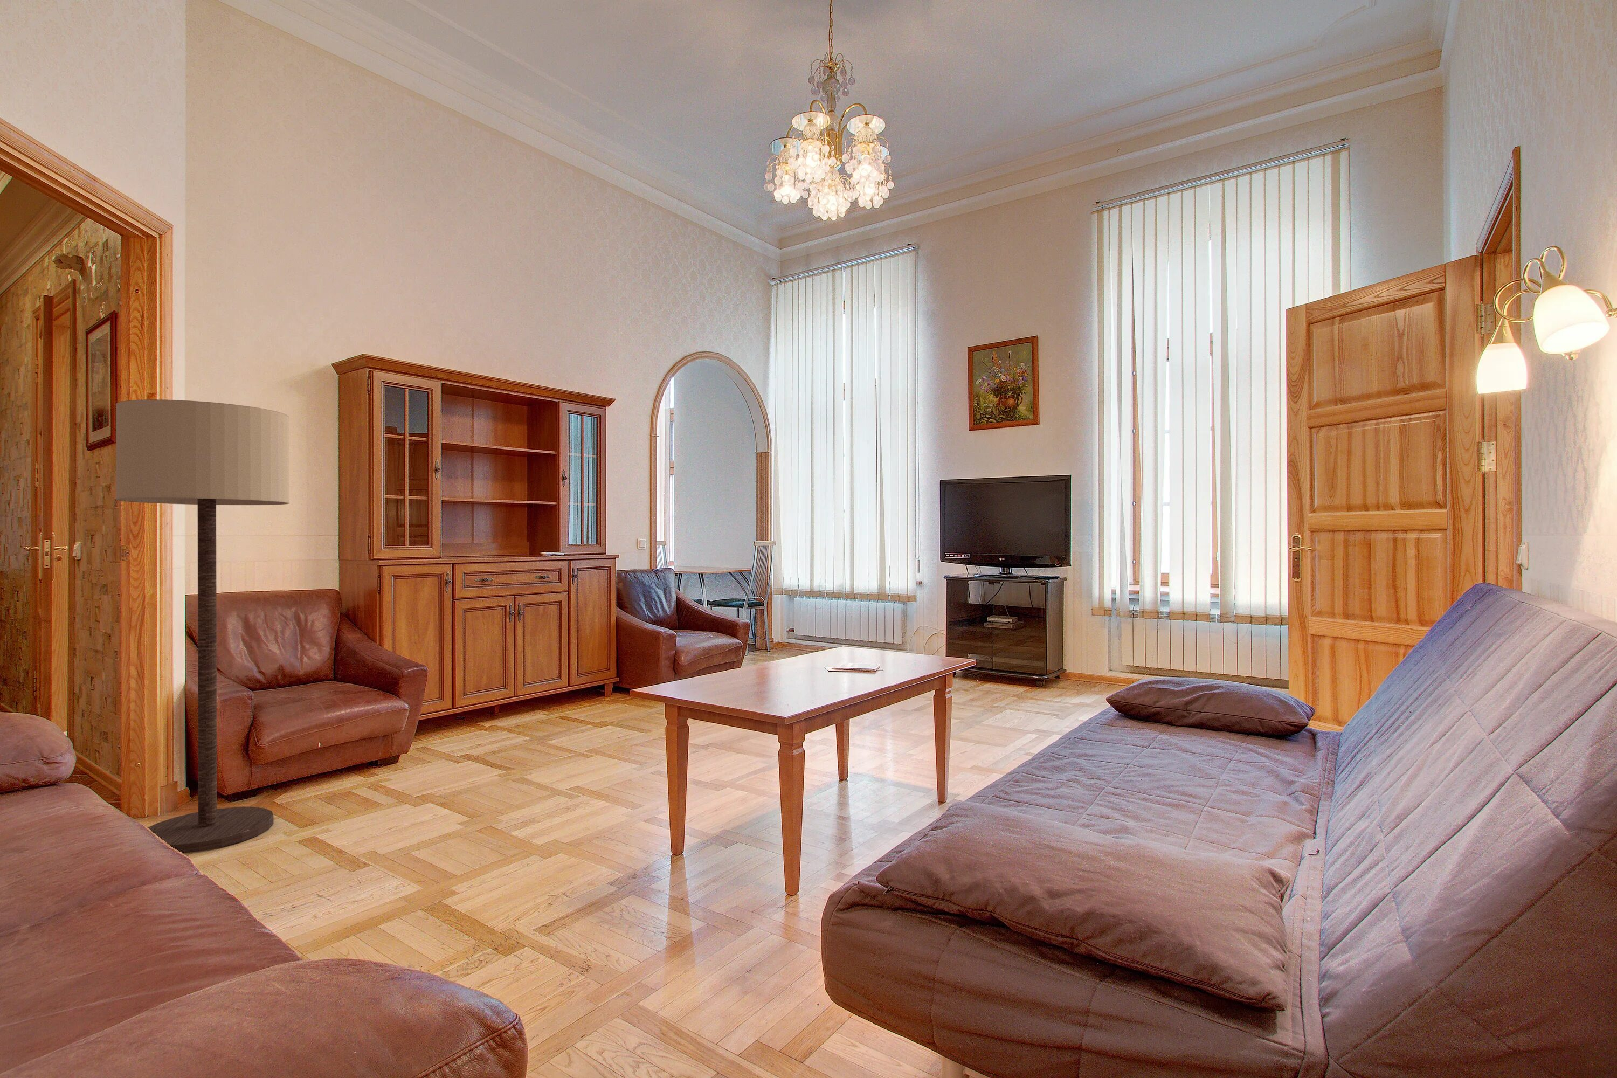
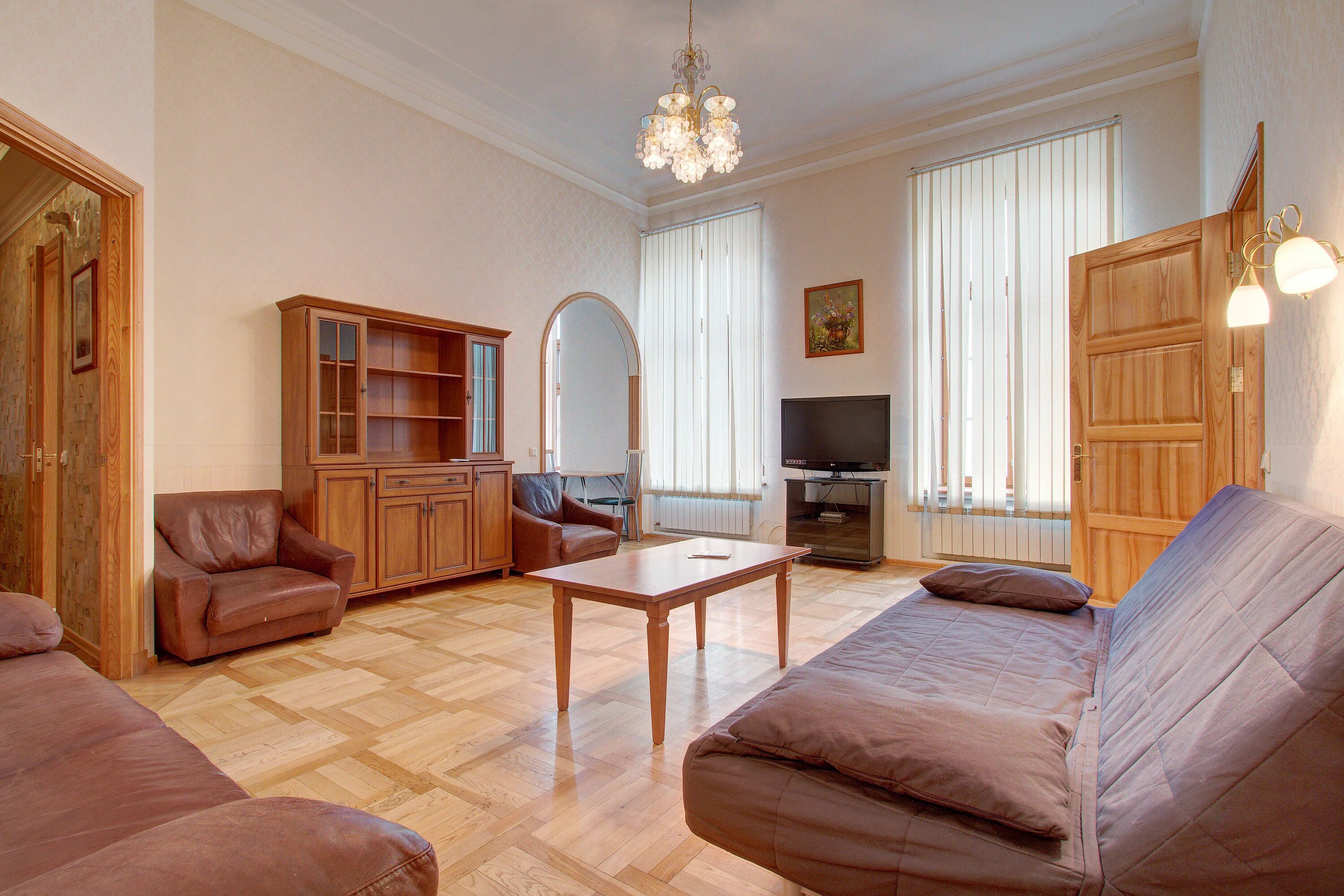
- floor lamp (207, 622)
